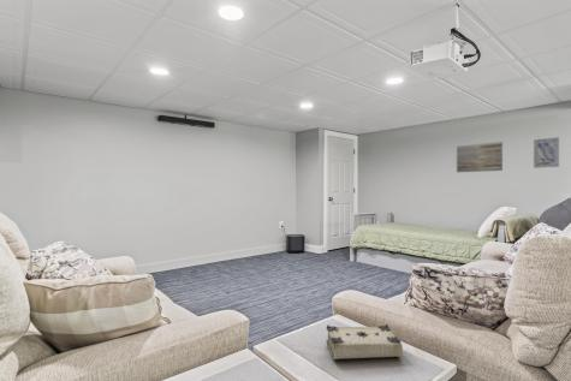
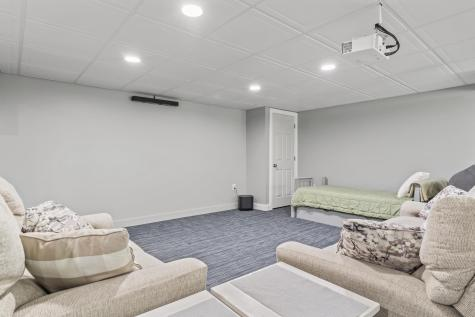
- wall art (478, 157)
- wall art (546, 153)
- book (362, 341)
